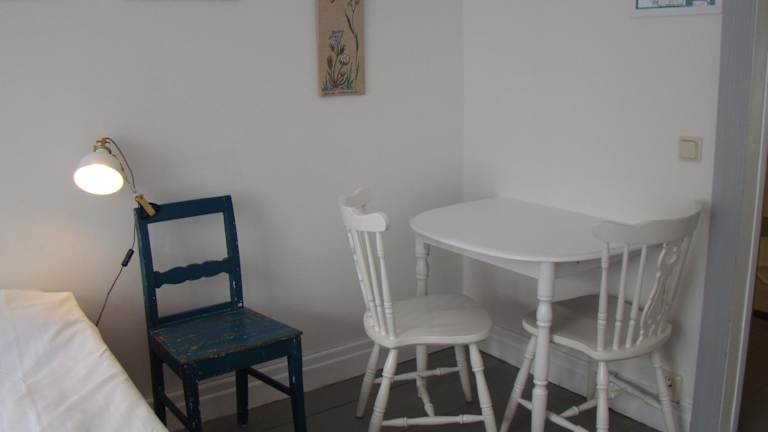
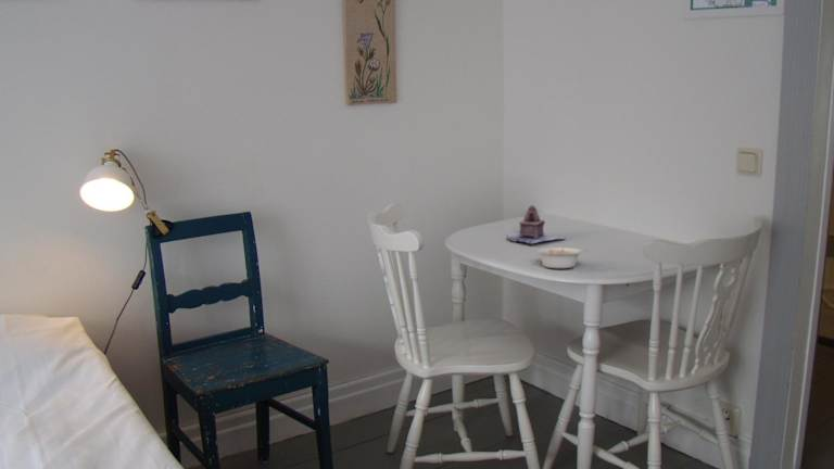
+ legume (560, 256)
+ teapot (530, 221)
